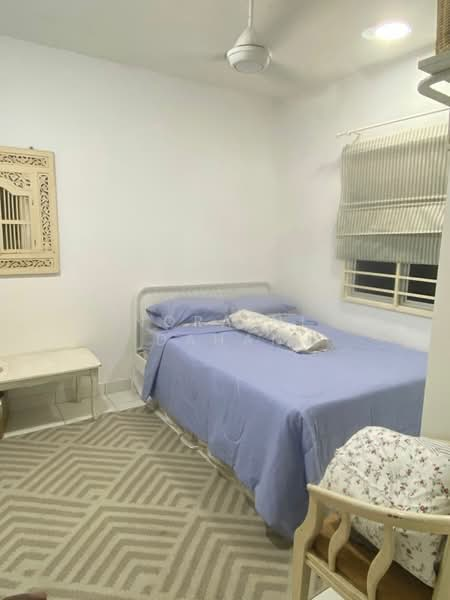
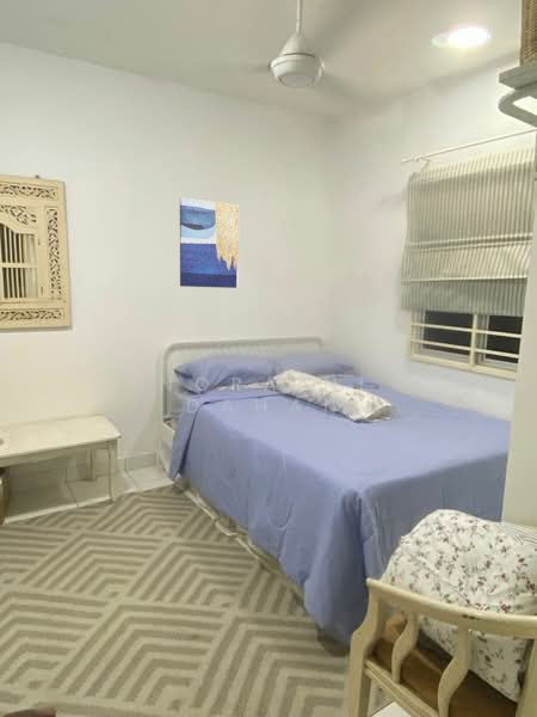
+ wall art (210, 245)
